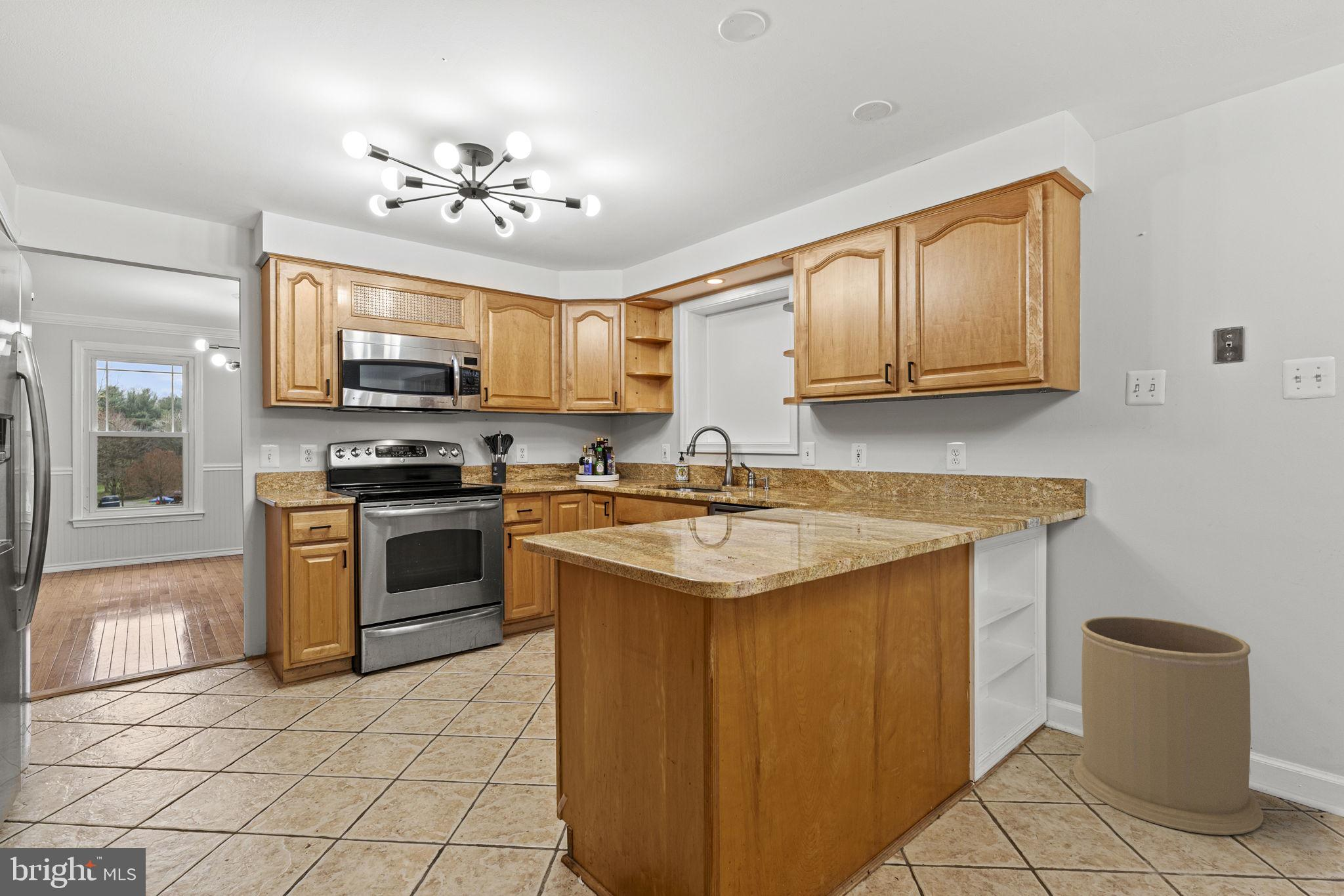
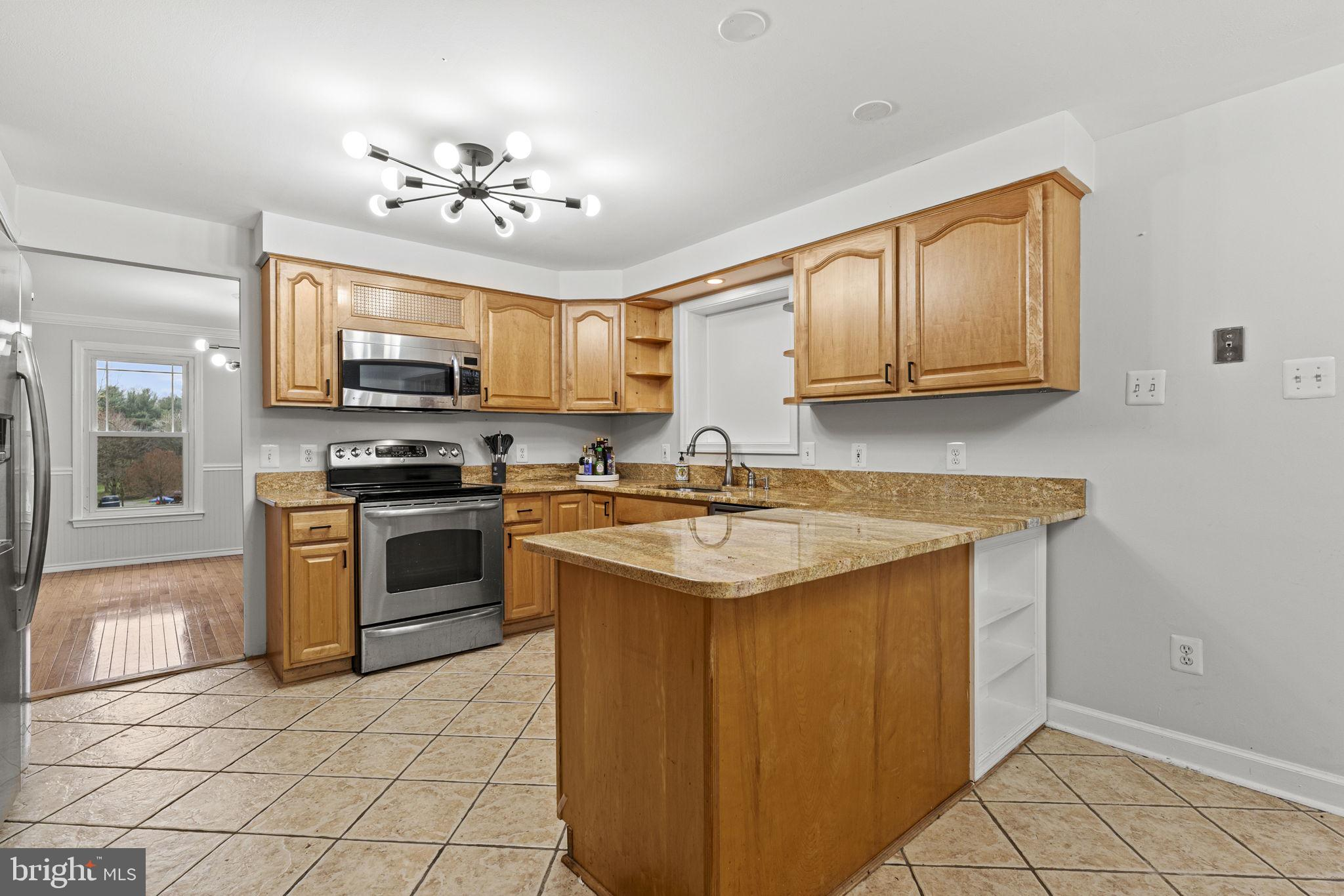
- trash can (1161, 712)
